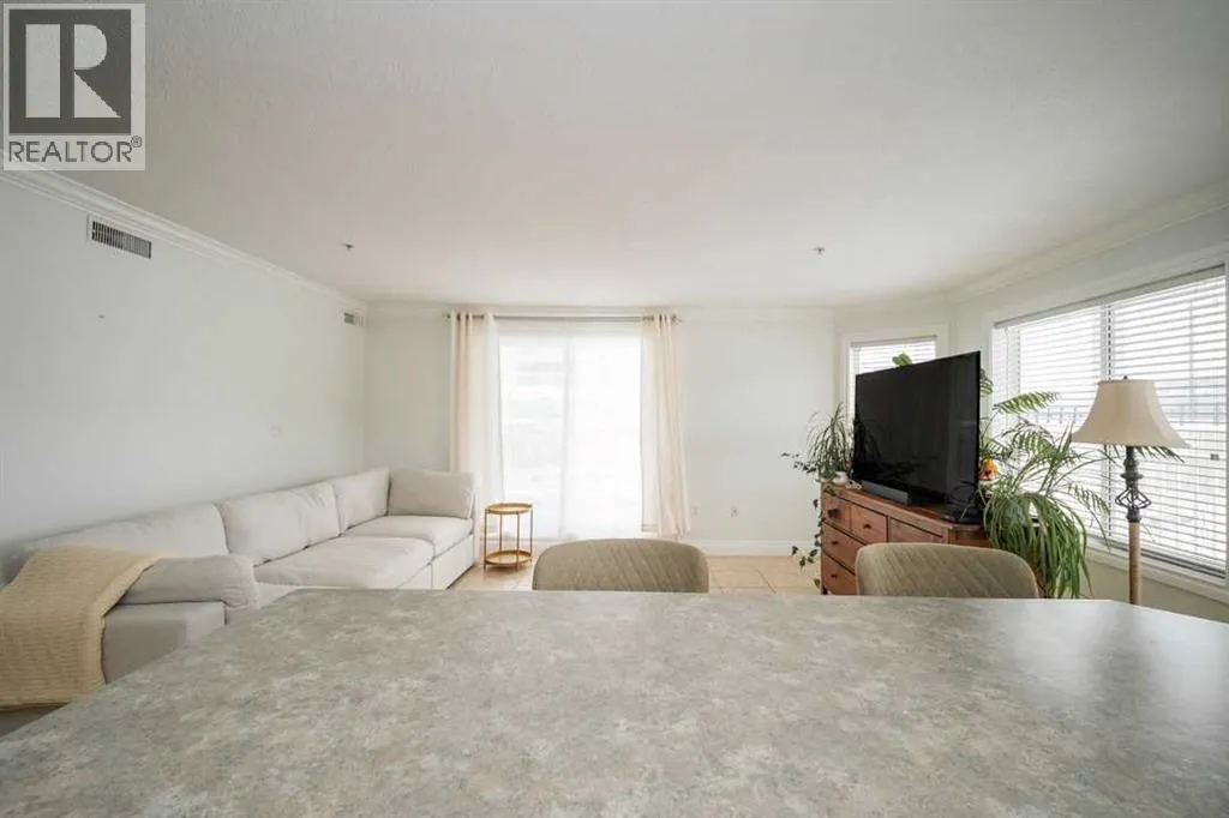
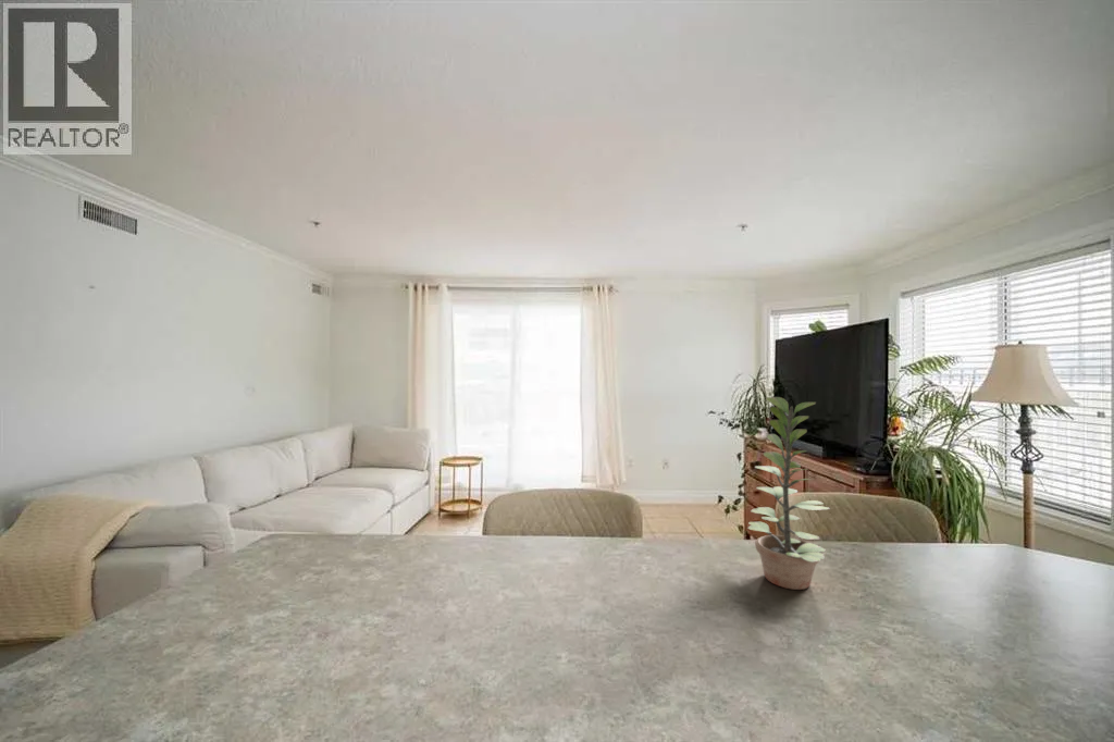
+ plant (783, 486)
